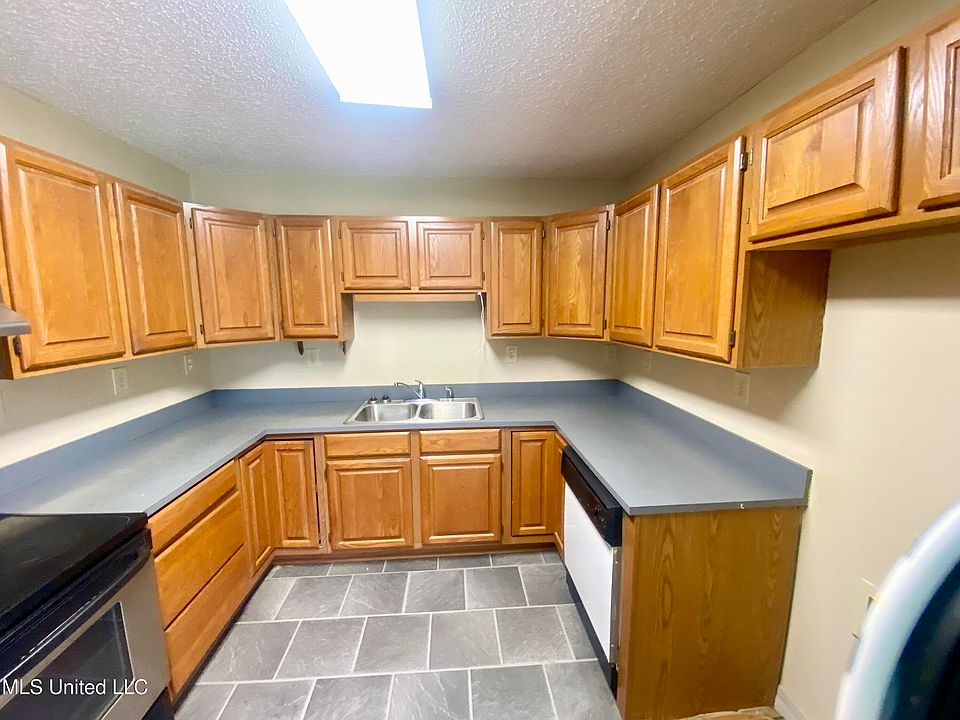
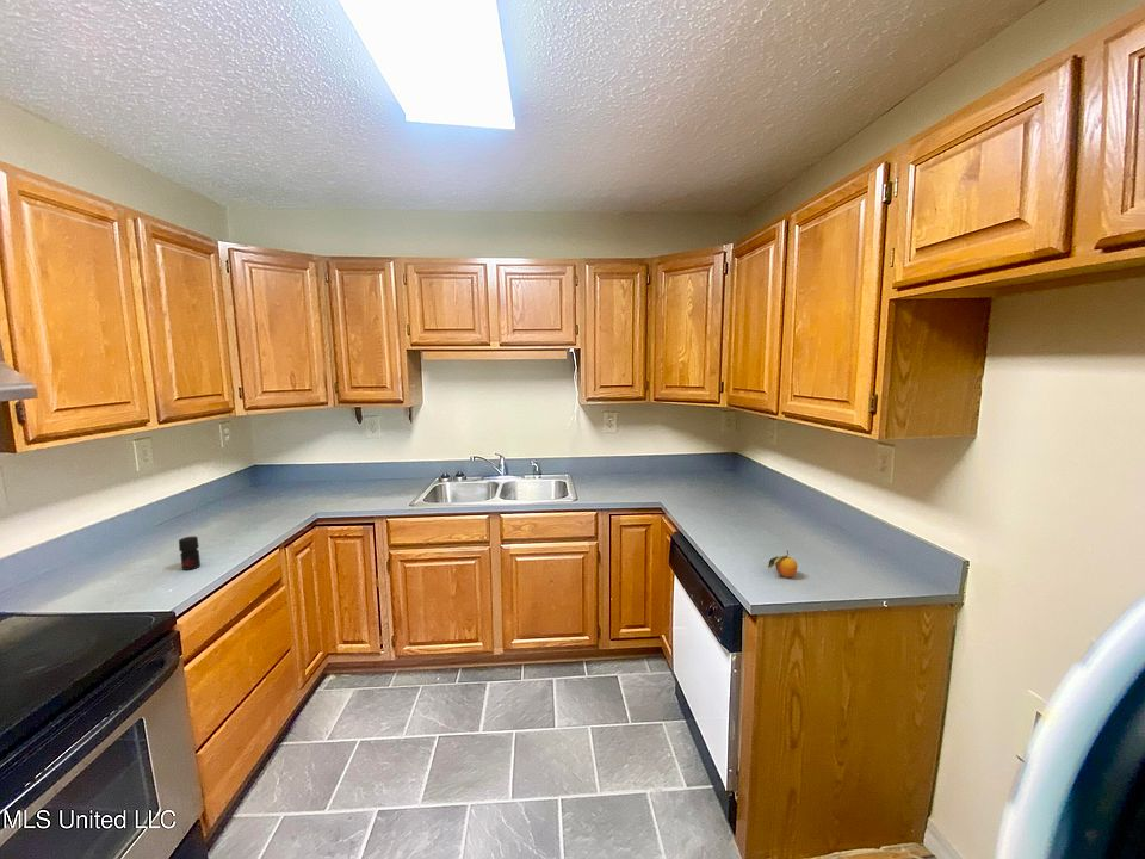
+ jar (190, 552)
+ fruit (781, 562)
